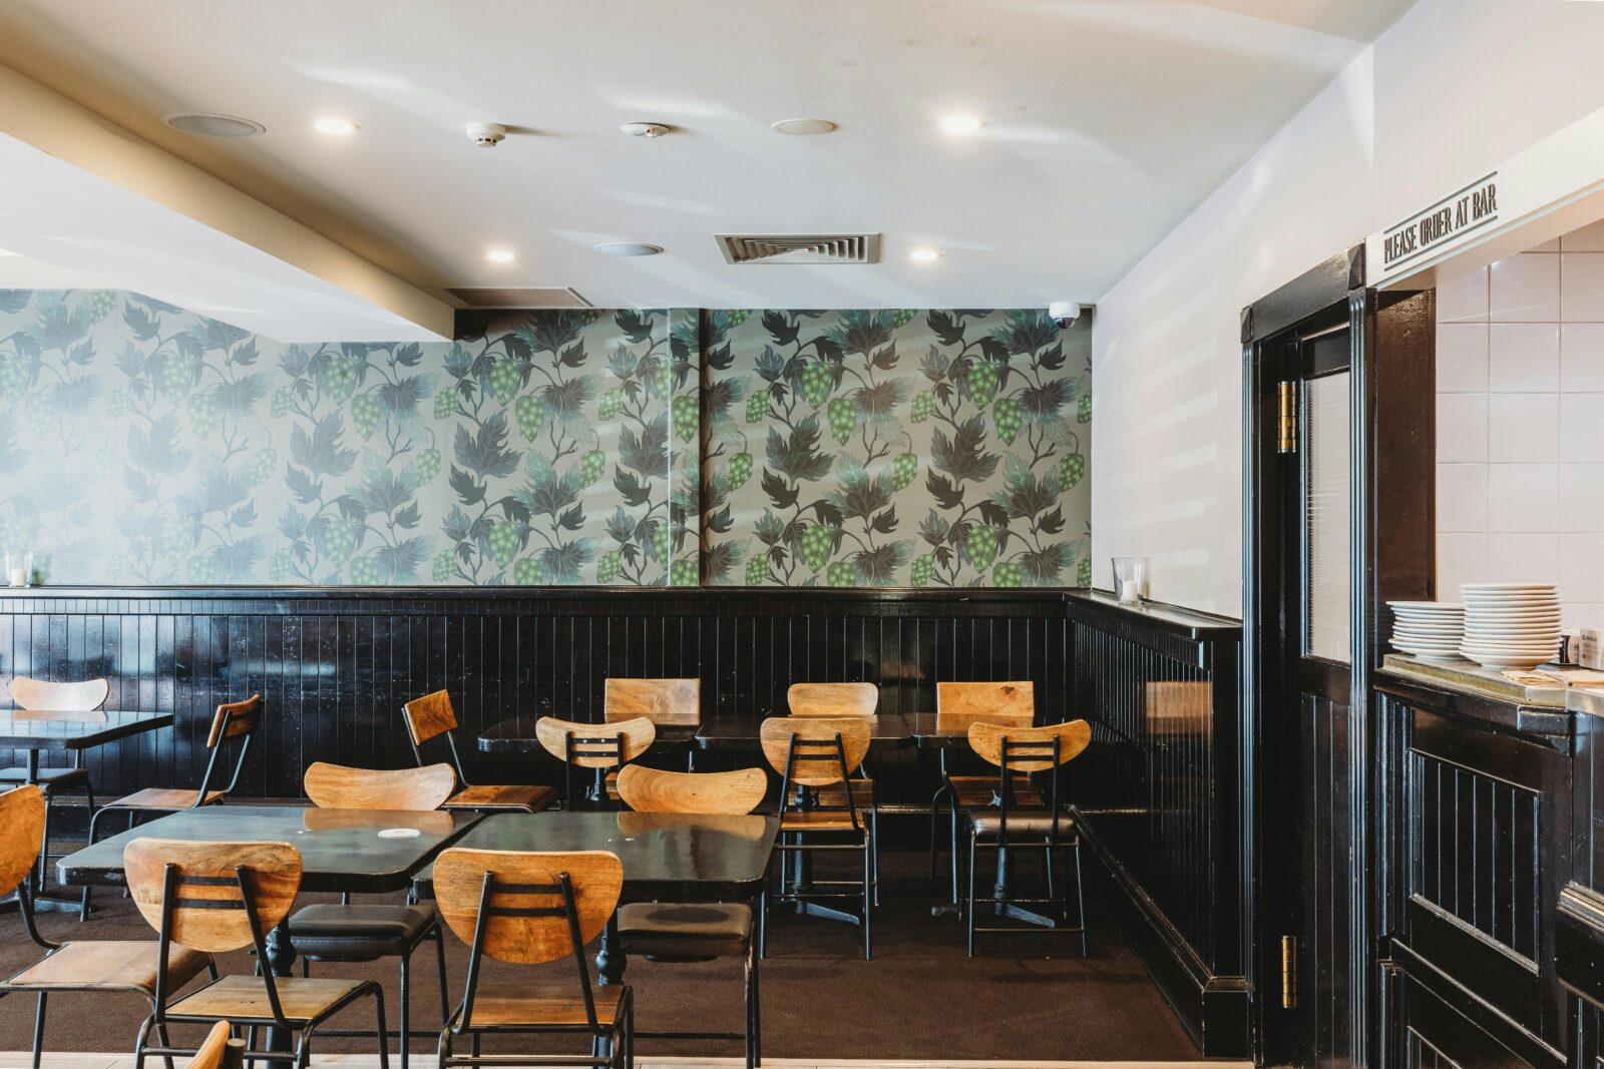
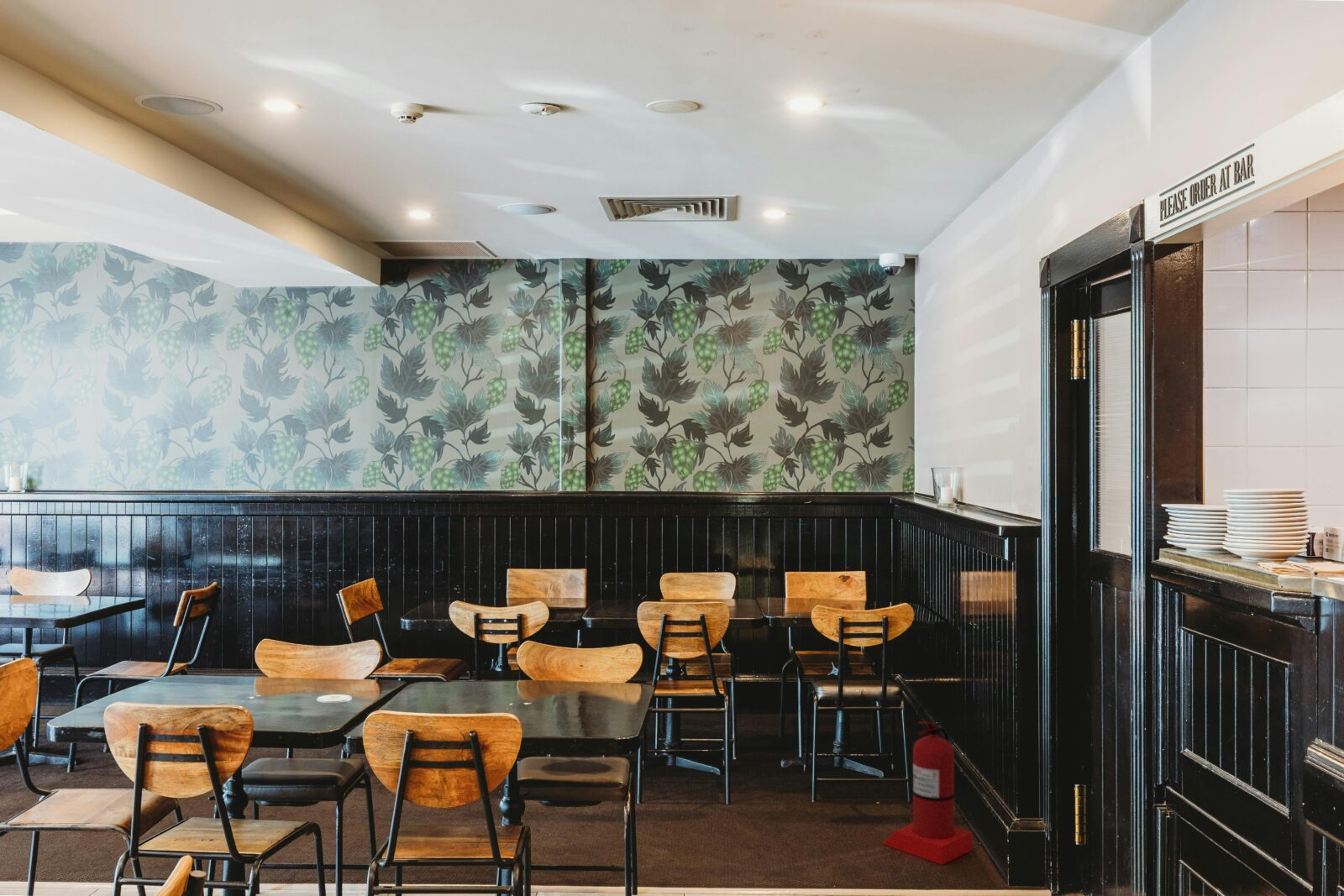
+ fire extinguisher (927, 782)
